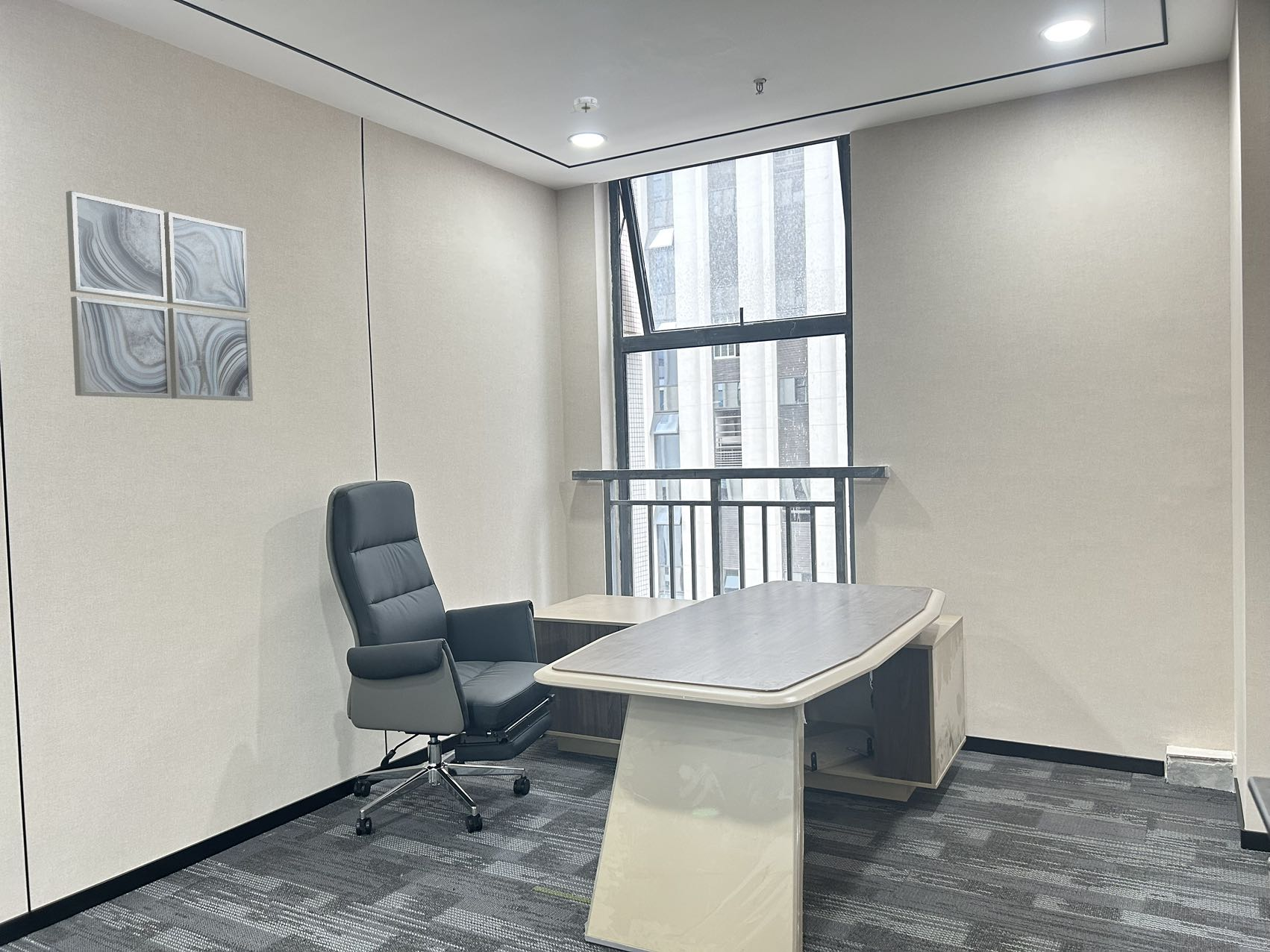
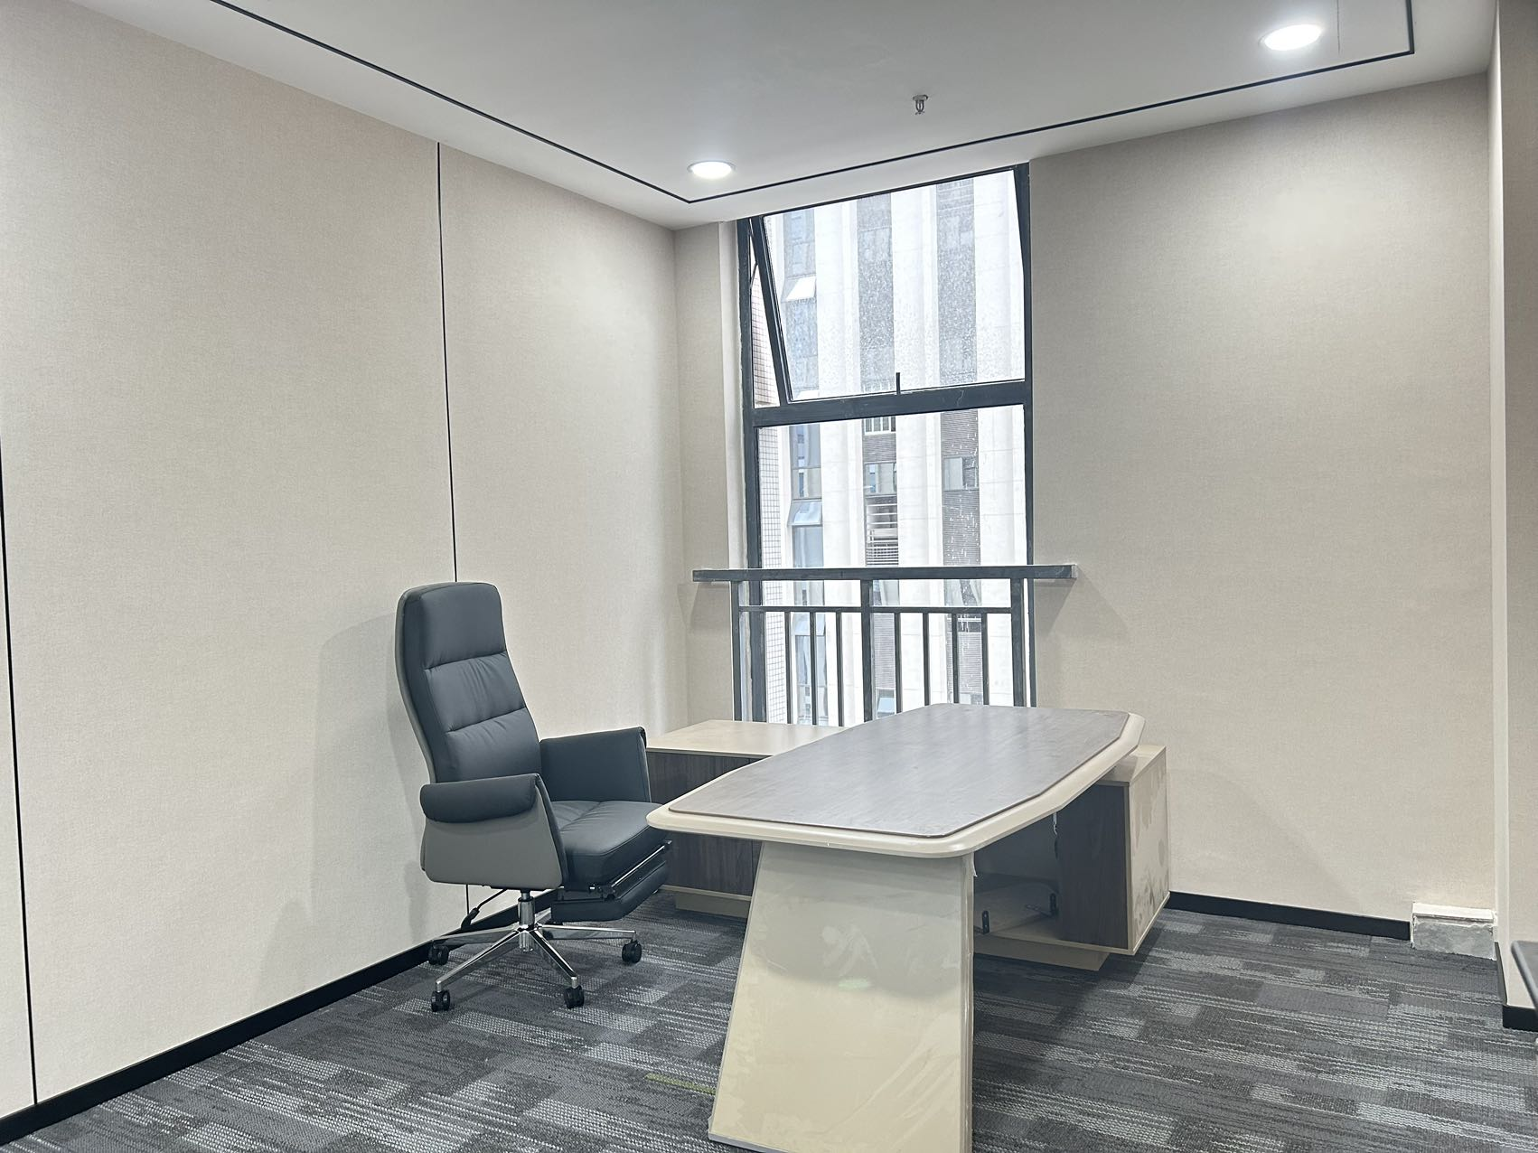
- smoke detector (584, 104)
- wall art (167, 303)
